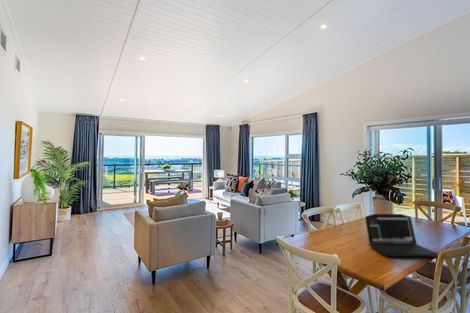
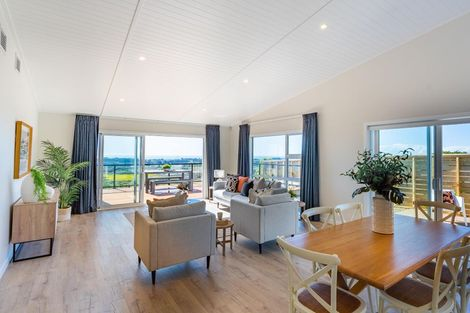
- laptop (399, 234)
